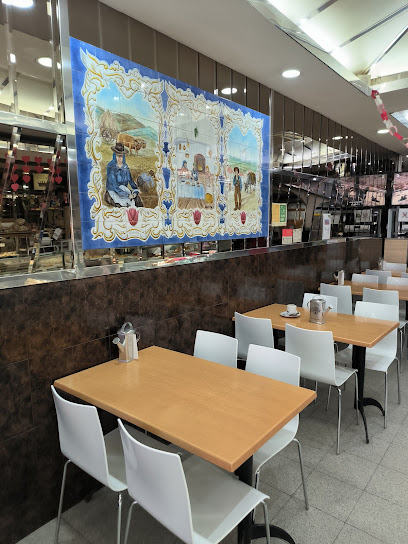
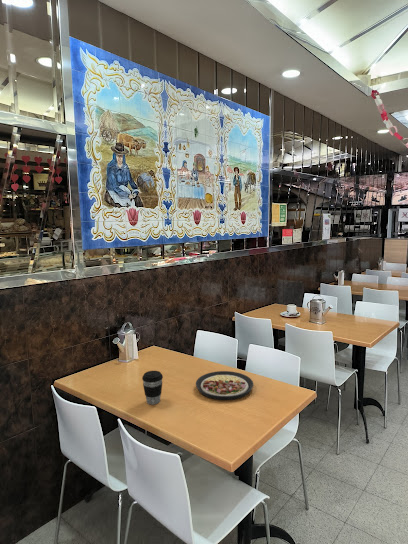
+ plate (224, 383)
+ coffee cup (152, 387)
